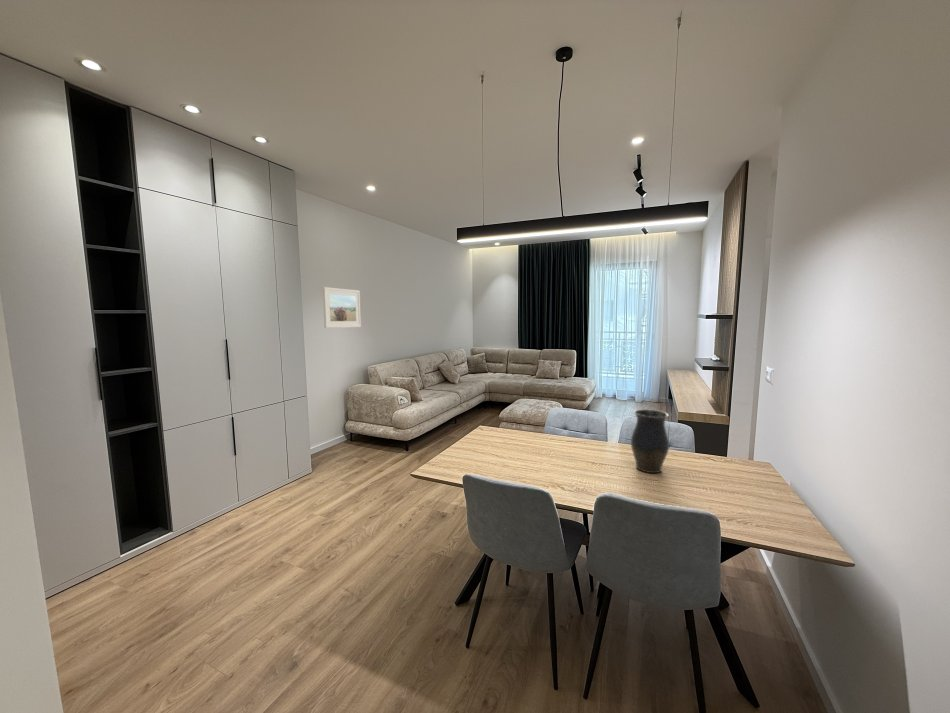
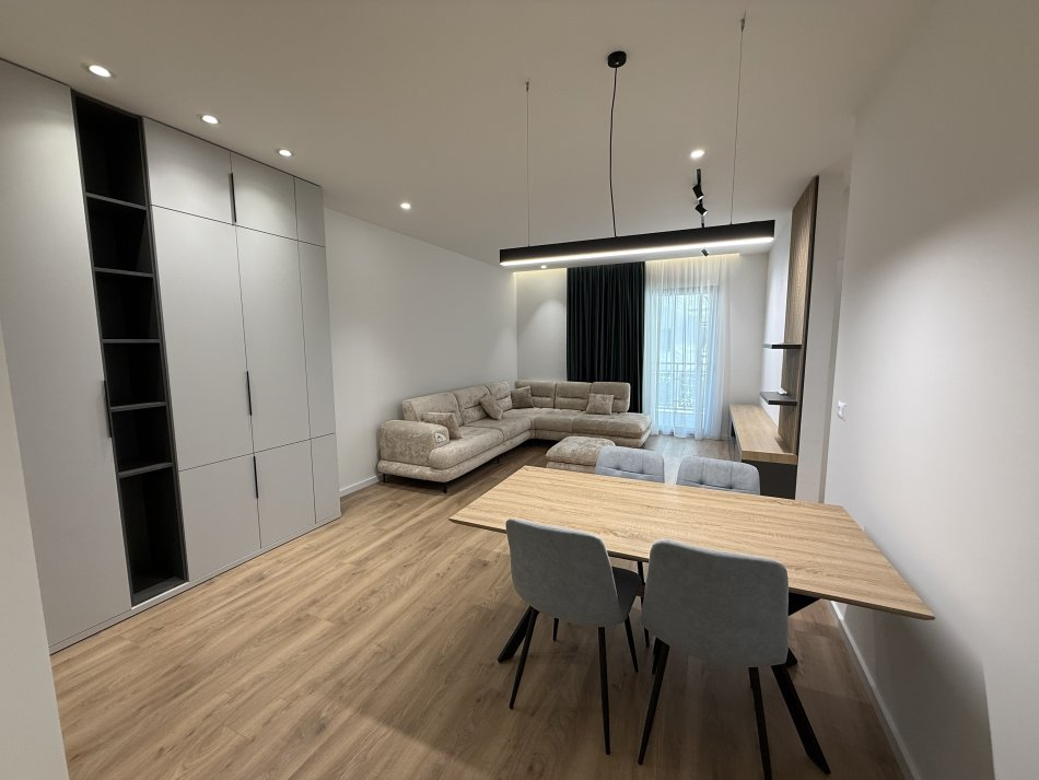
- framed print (343, 308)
- vase (649, 441)
